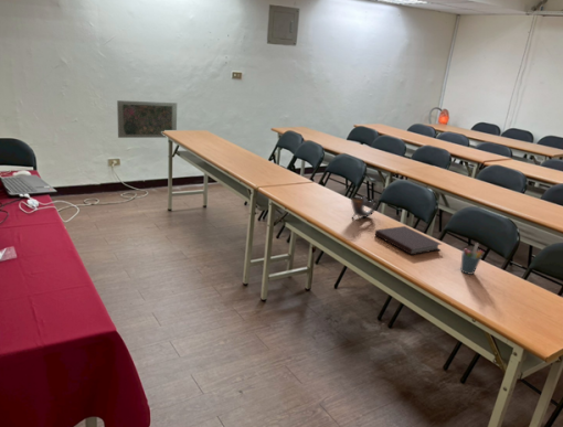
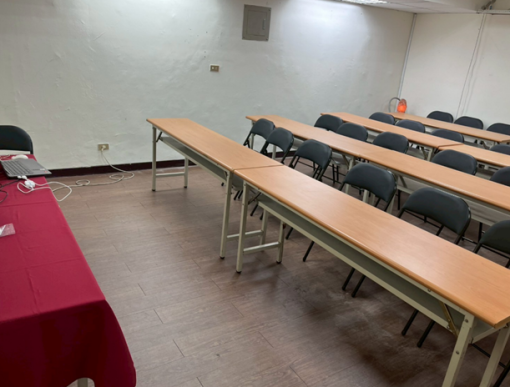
- road map (148, 119)
- notebook (407, 239)
- pen holder (470, 258)
- cup (364, 205)
